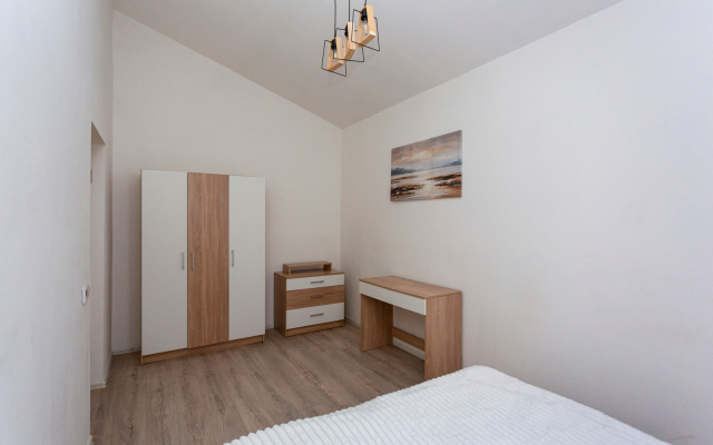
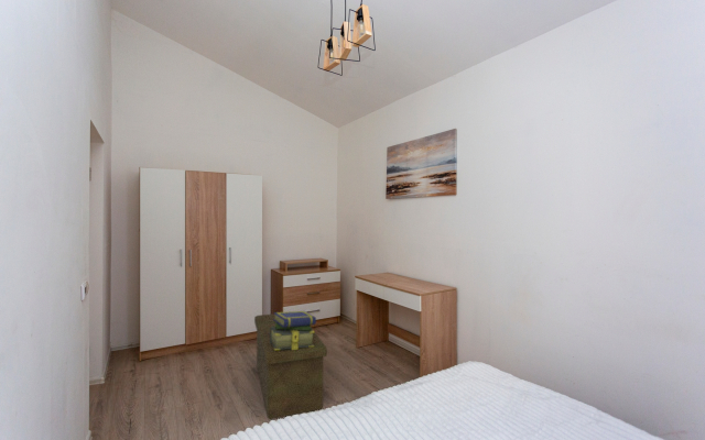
+ stack of books (292, 328)
+ storage bench (285, 356)
